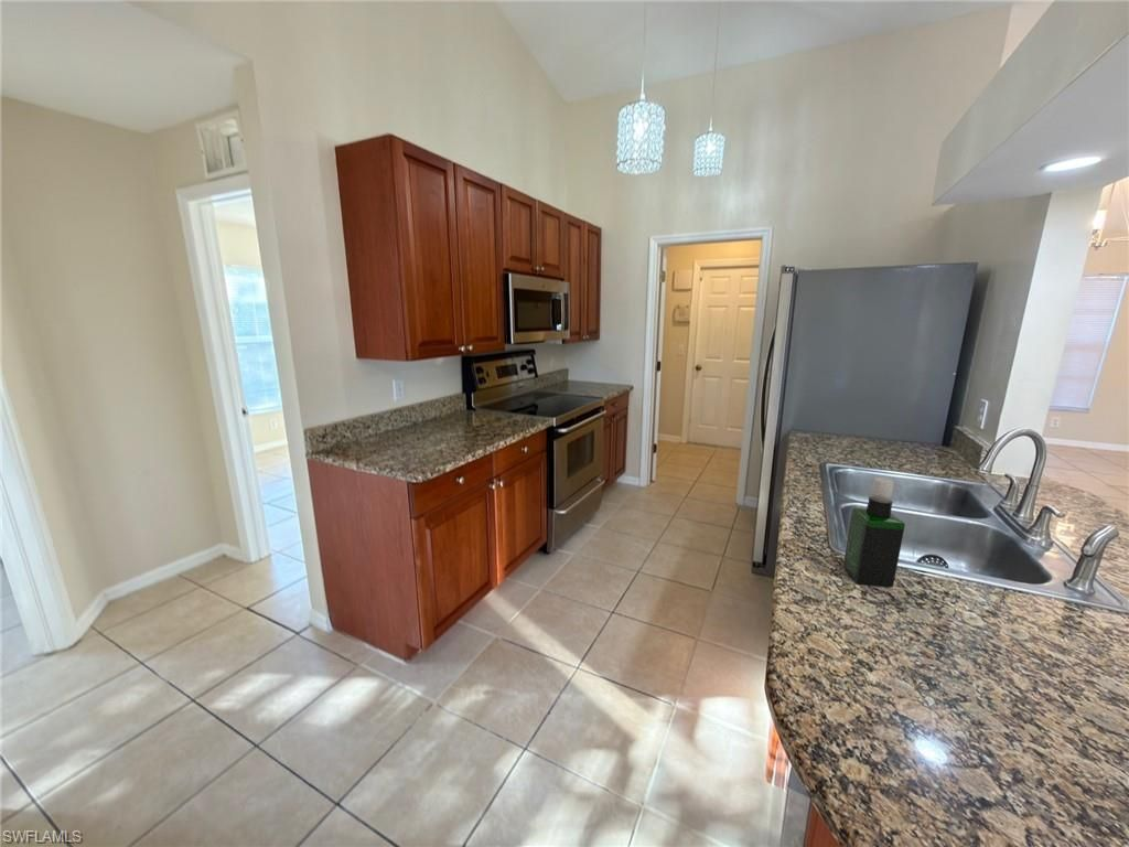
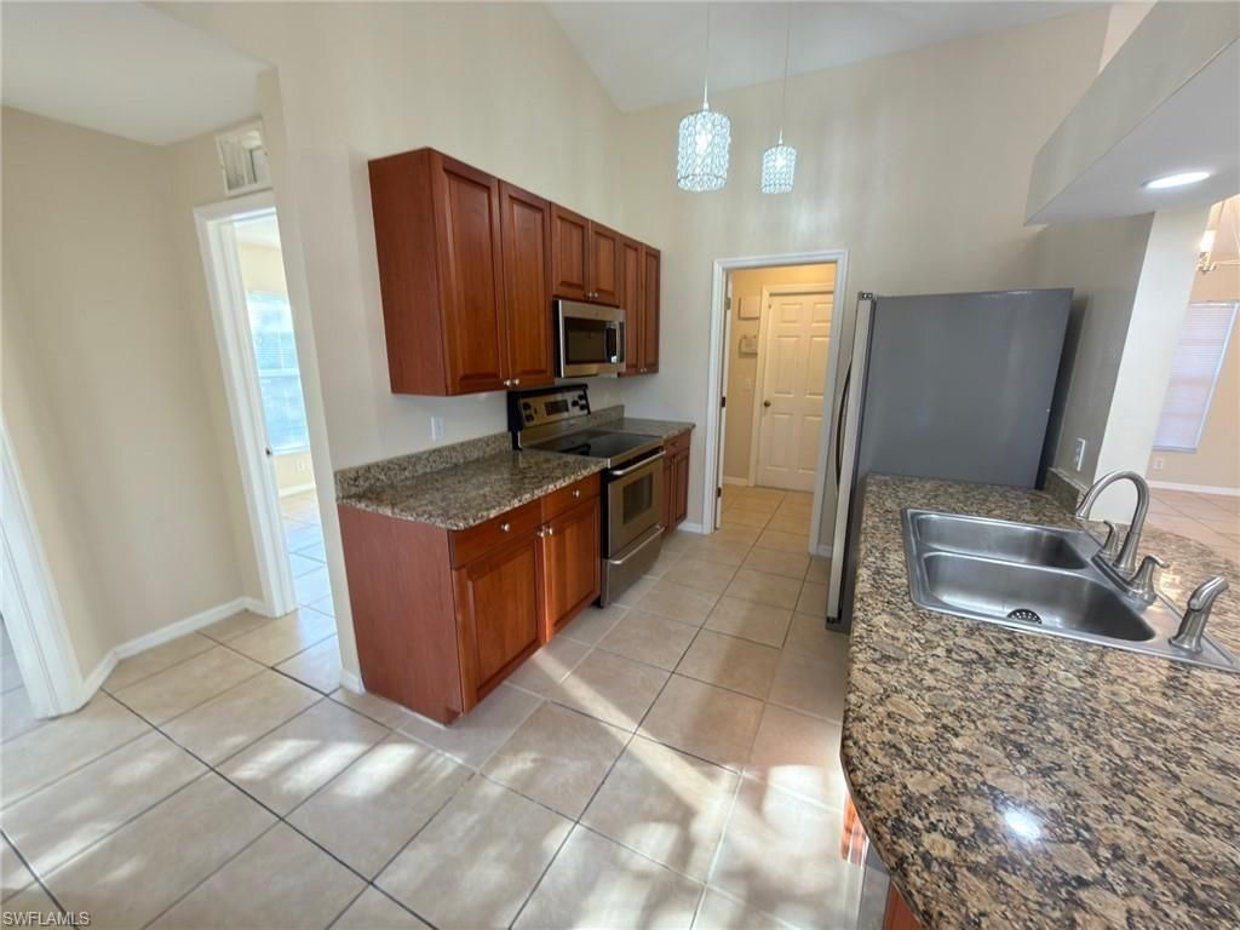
- spray bottle (874, 529)
